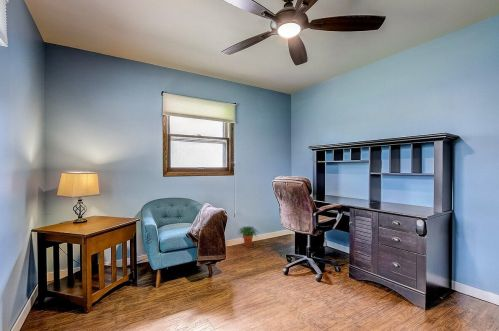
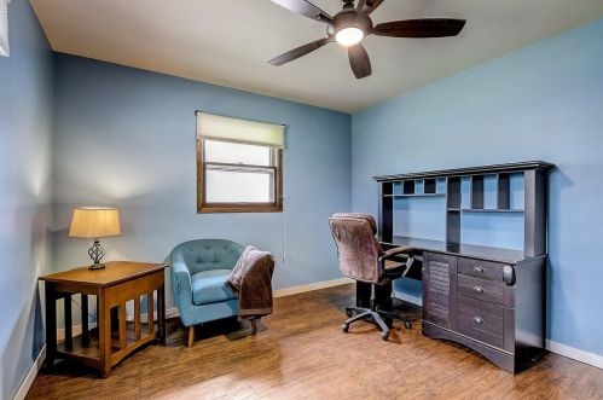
- potted plant (248, 235)
